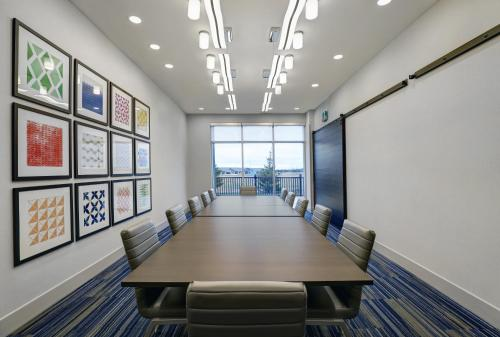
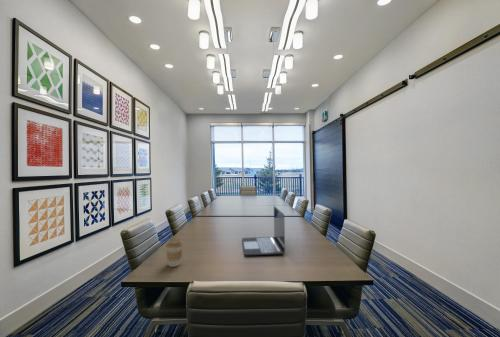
+ coffee cup (174, 252)
+ laptop (261, 237)
